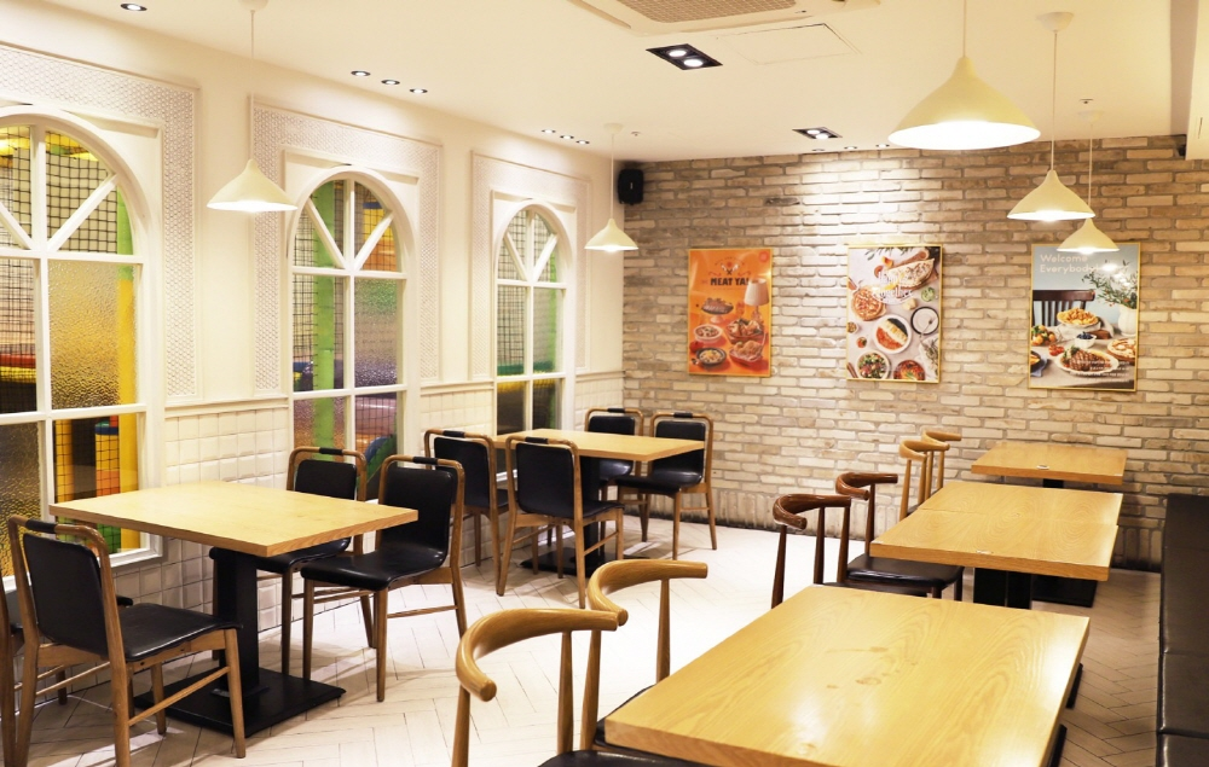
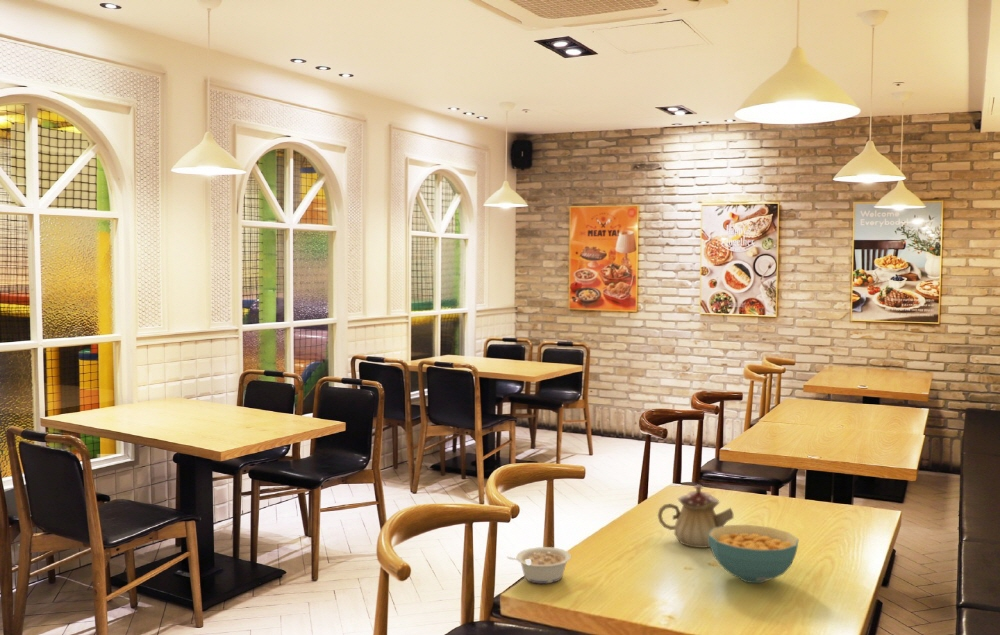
+ legume (542, 565)
+ teapot (694, 512)
+ cereal bowl (752, 557)
